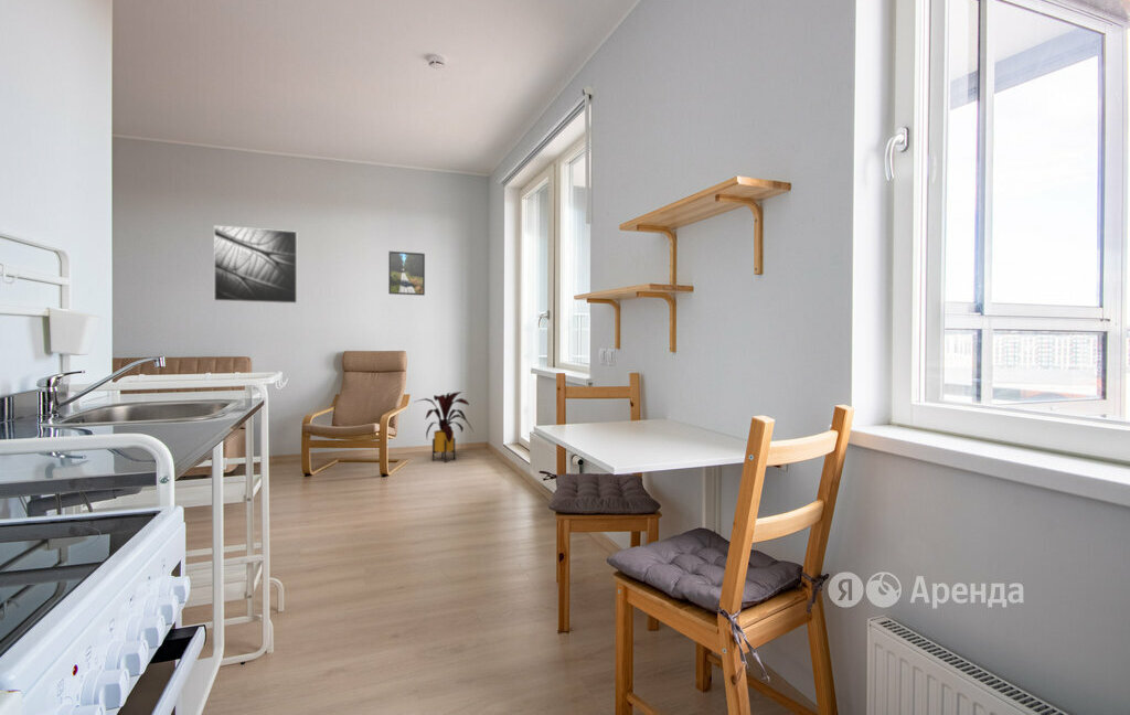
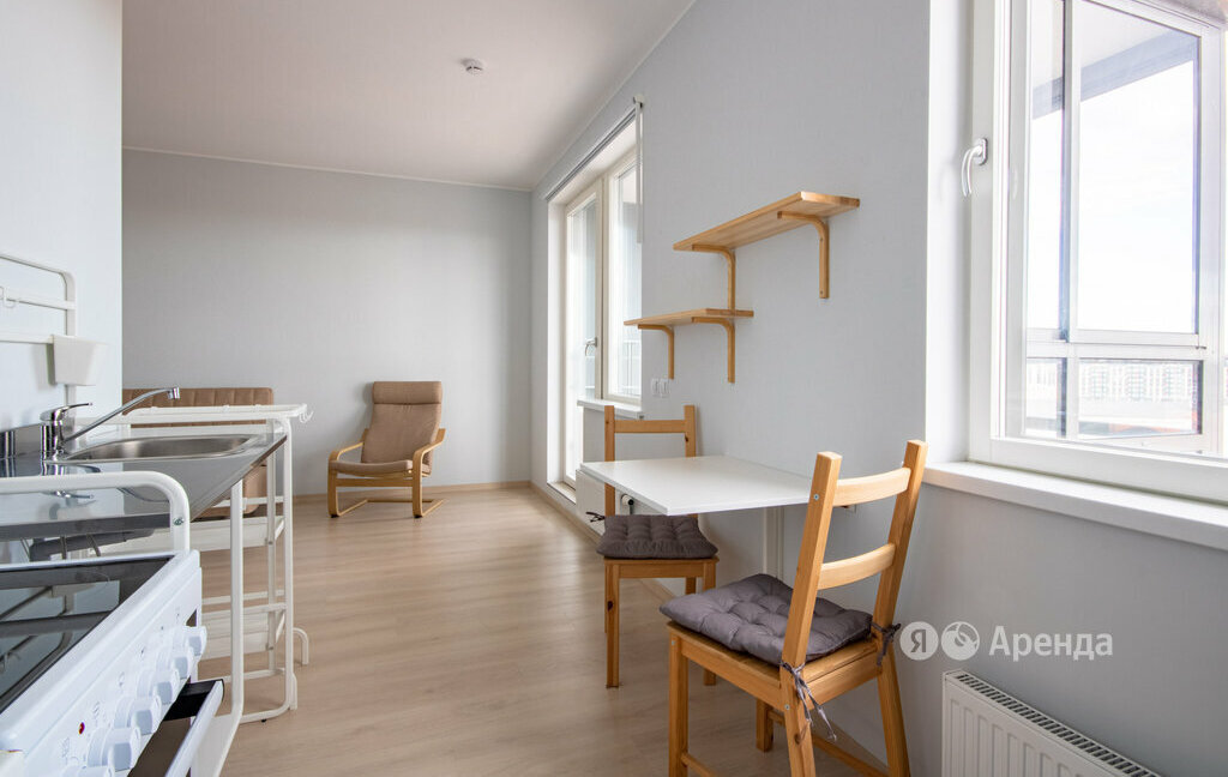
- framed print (406, 273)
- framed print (256, 265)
- house plant (441, 425)
